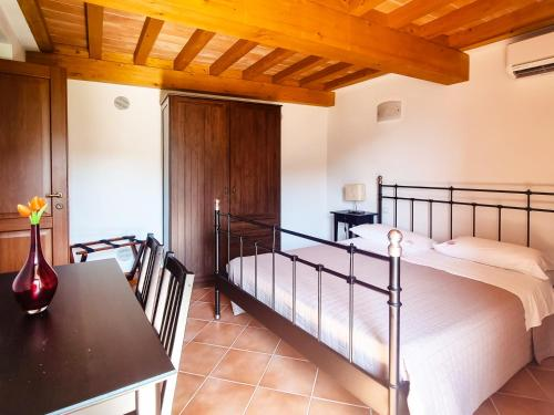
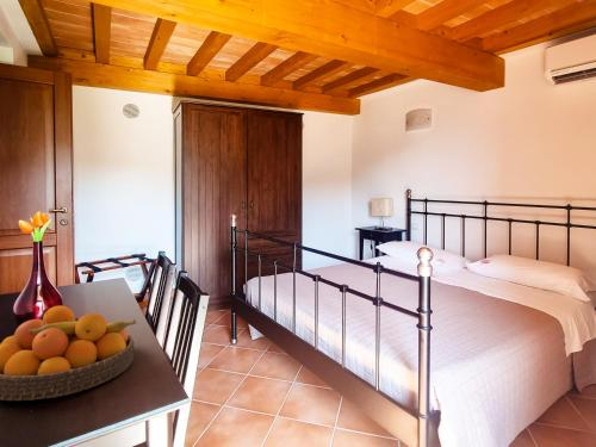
+ fruit bowl (63, 341)
